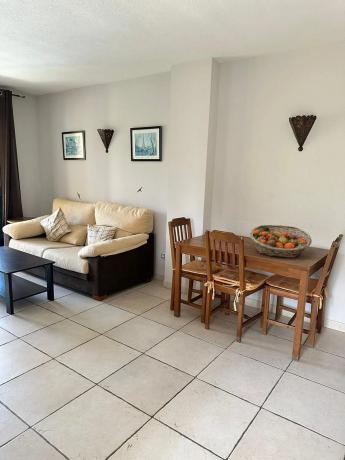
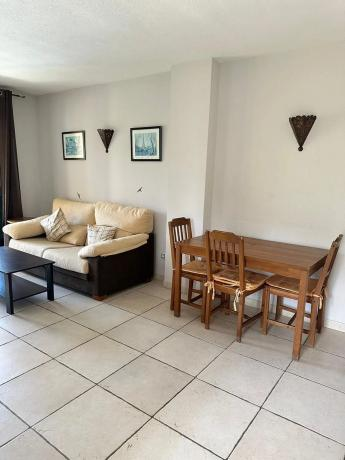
- fruit basket (279, 240)
